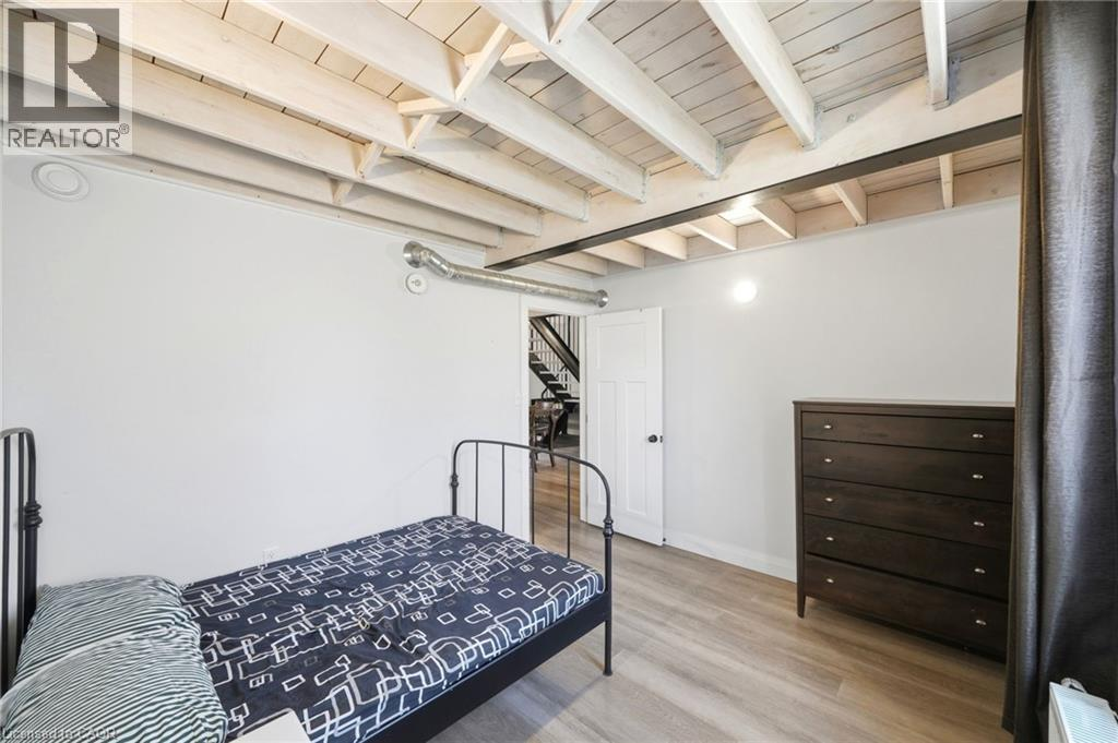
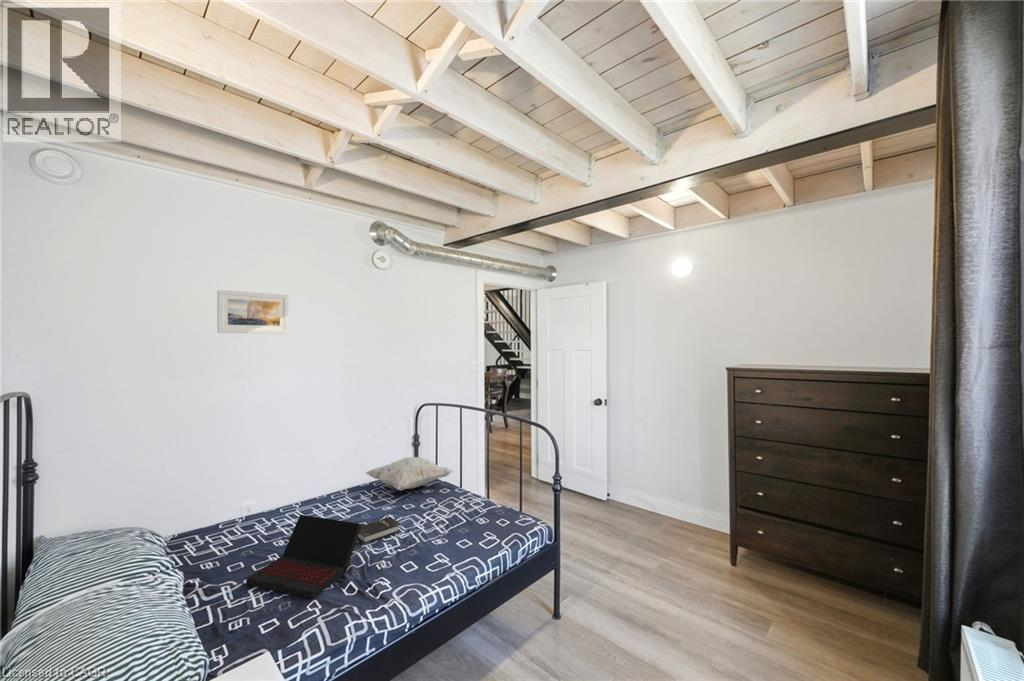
+ hardback book (377, 529)
+ laptop (307, 551)
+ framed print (254, 312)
+ decorative pillow (410, 472)
